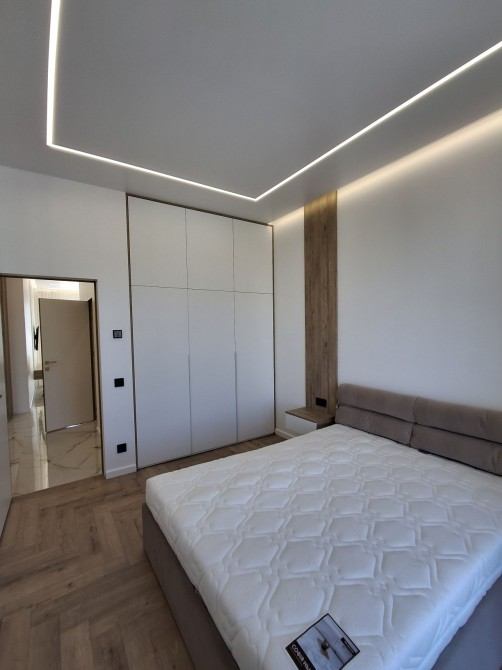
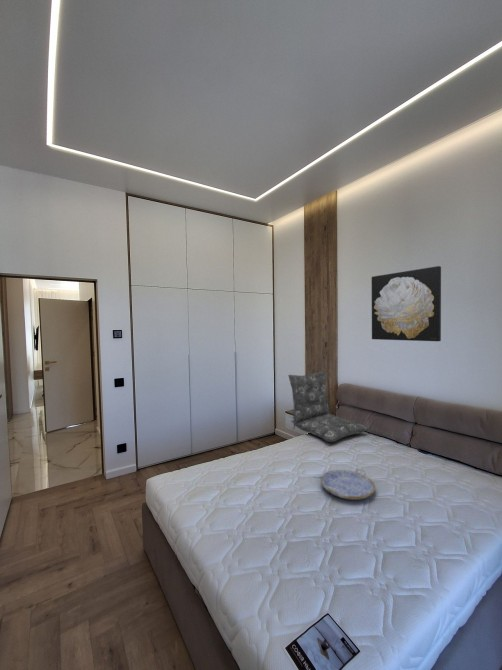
+ seat cushion (325, 403)
+ wall art (403, 306)
+ serving tray (347, 483)
